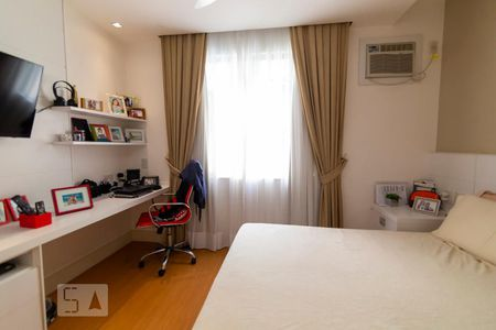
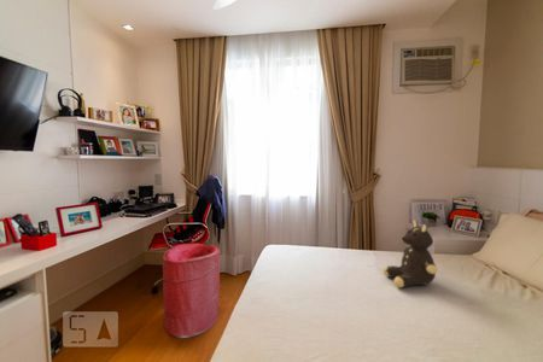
+ laundry hamper (192, 284)
+ teddy bear (409, 252)
